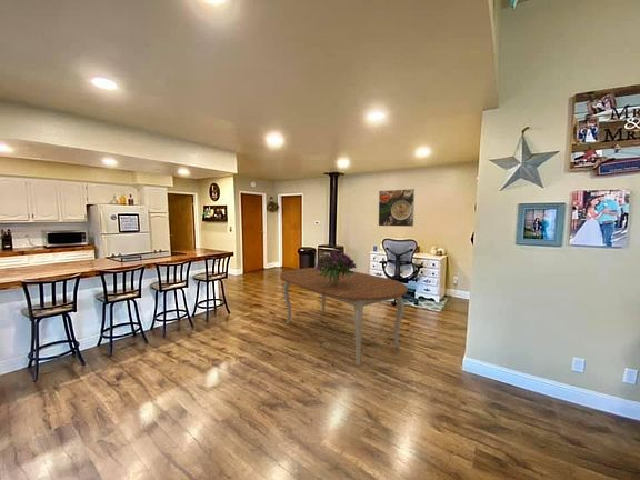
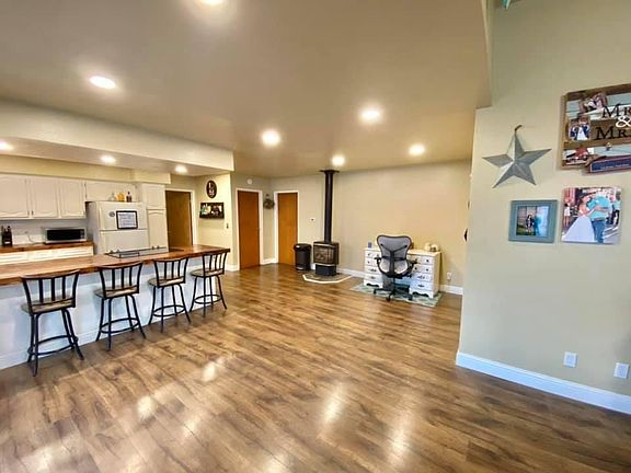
- dining table (339, 300)
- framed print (396, 208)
- bouquet (334, 268)
